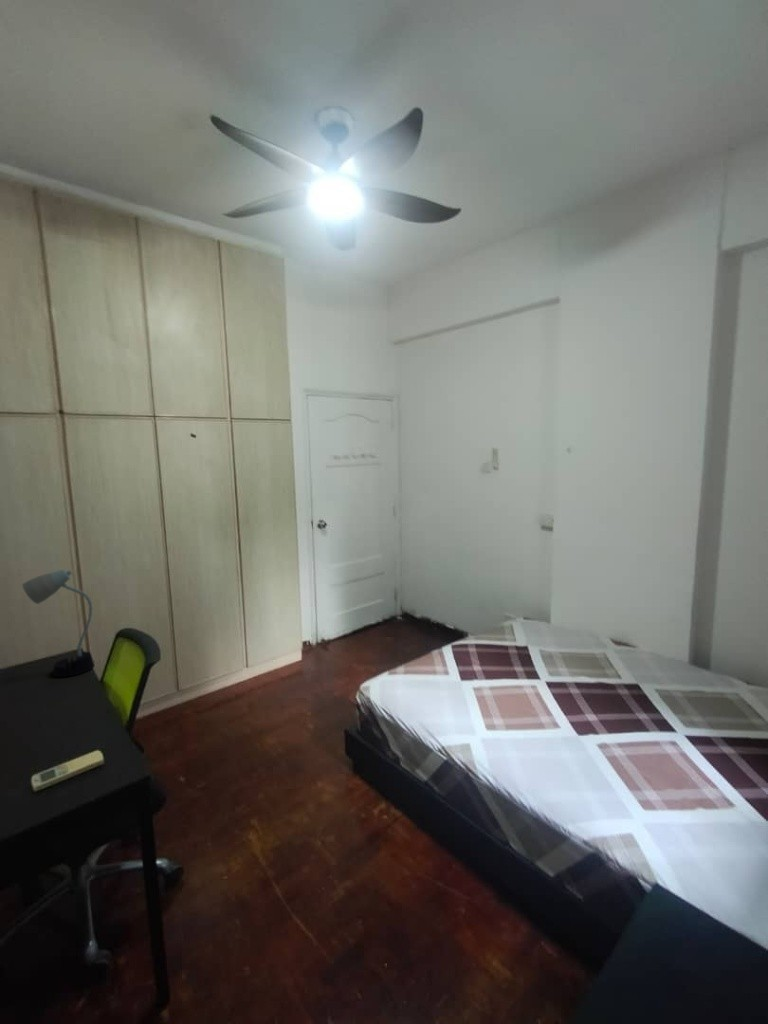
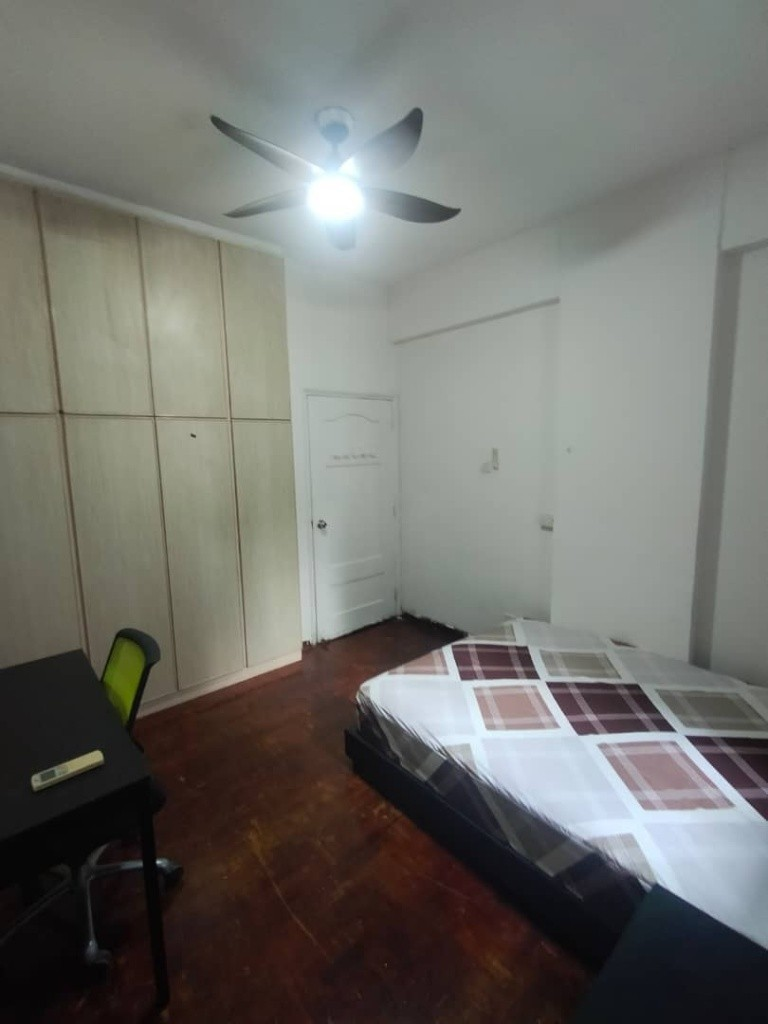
- desk lamp (83, 632)
